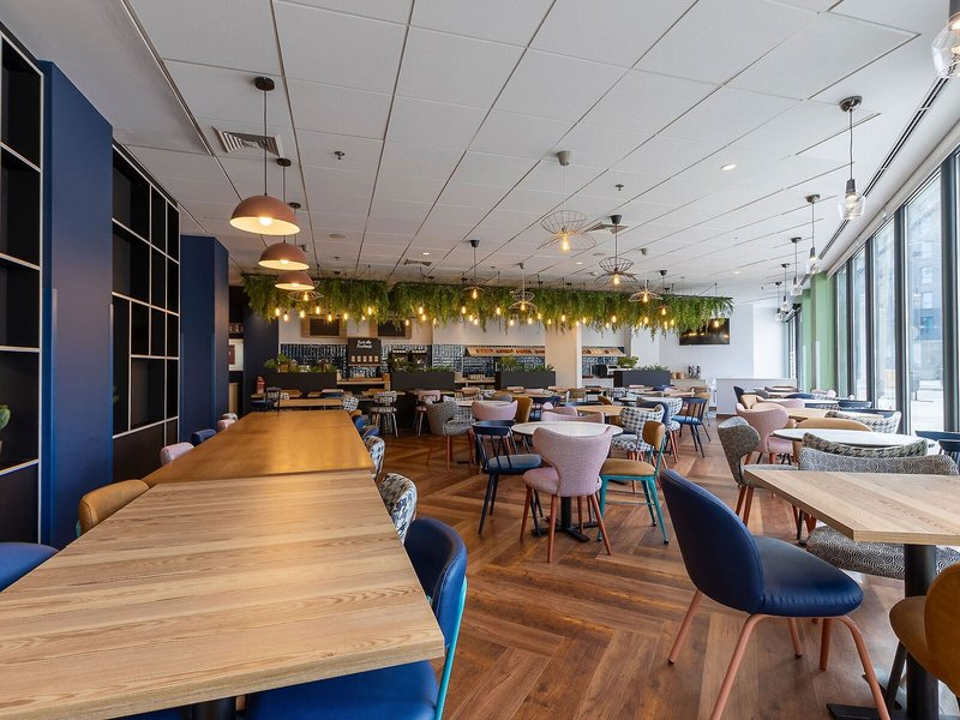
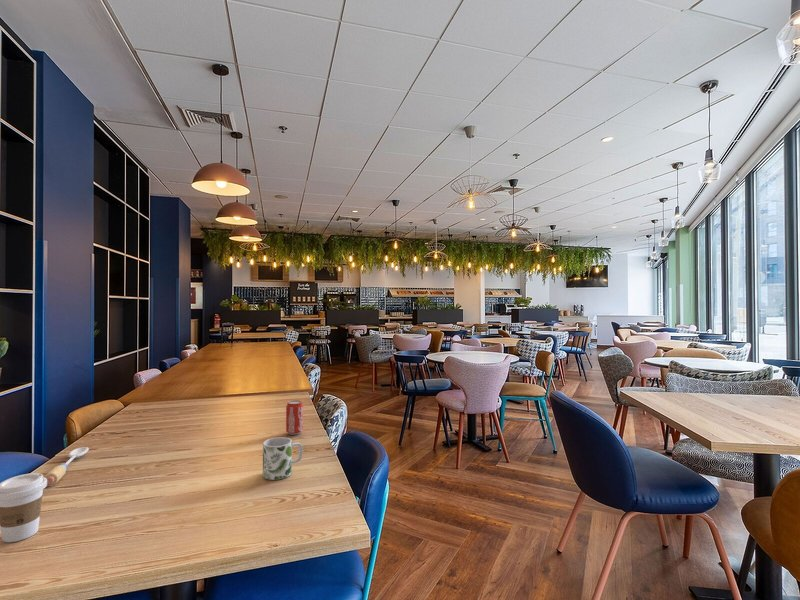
+ coffee cup (20, 507)
+ spoon (67, 461)
+ beverage can (294, 417)
+ mug (283, 456)
